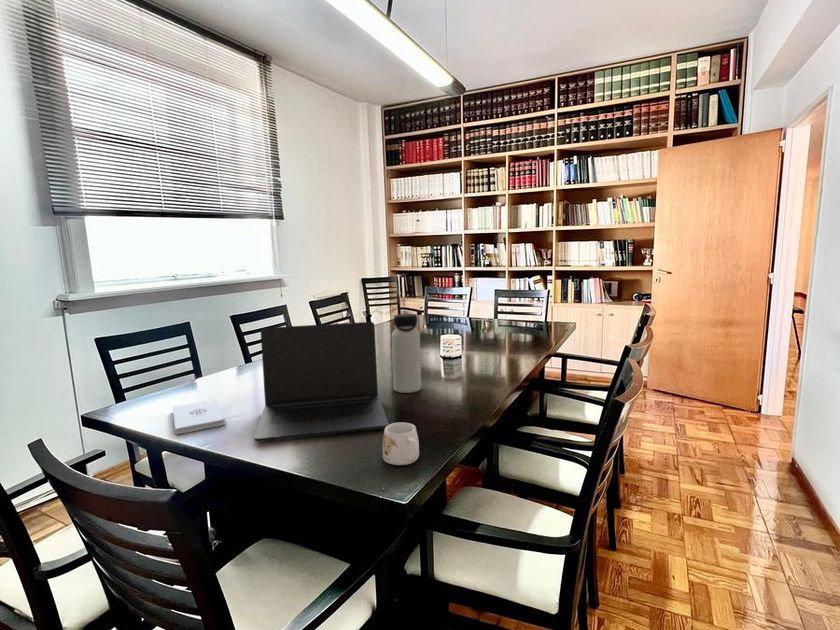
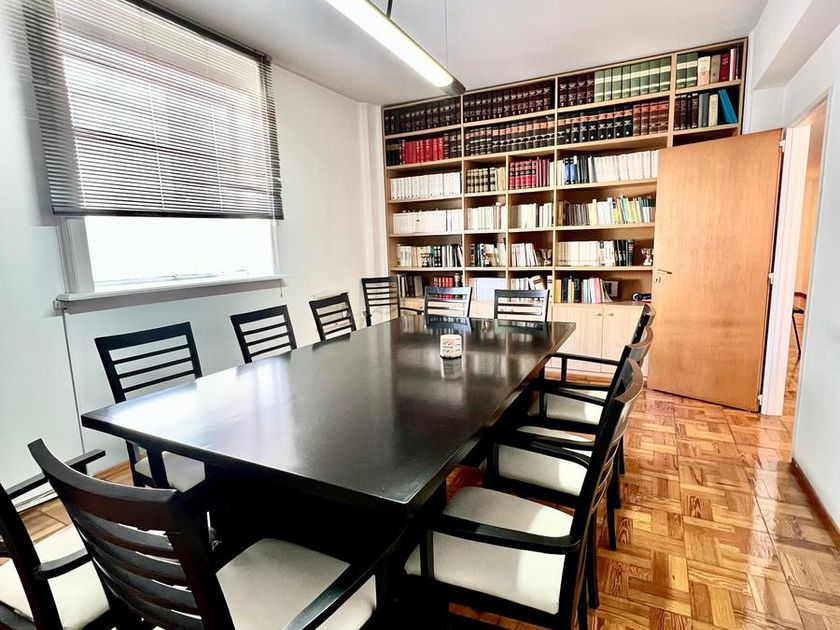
- water bottle (406, 352)
- laptop (321, 375)
- mug (403, 445)
- notepad (198, 415)
